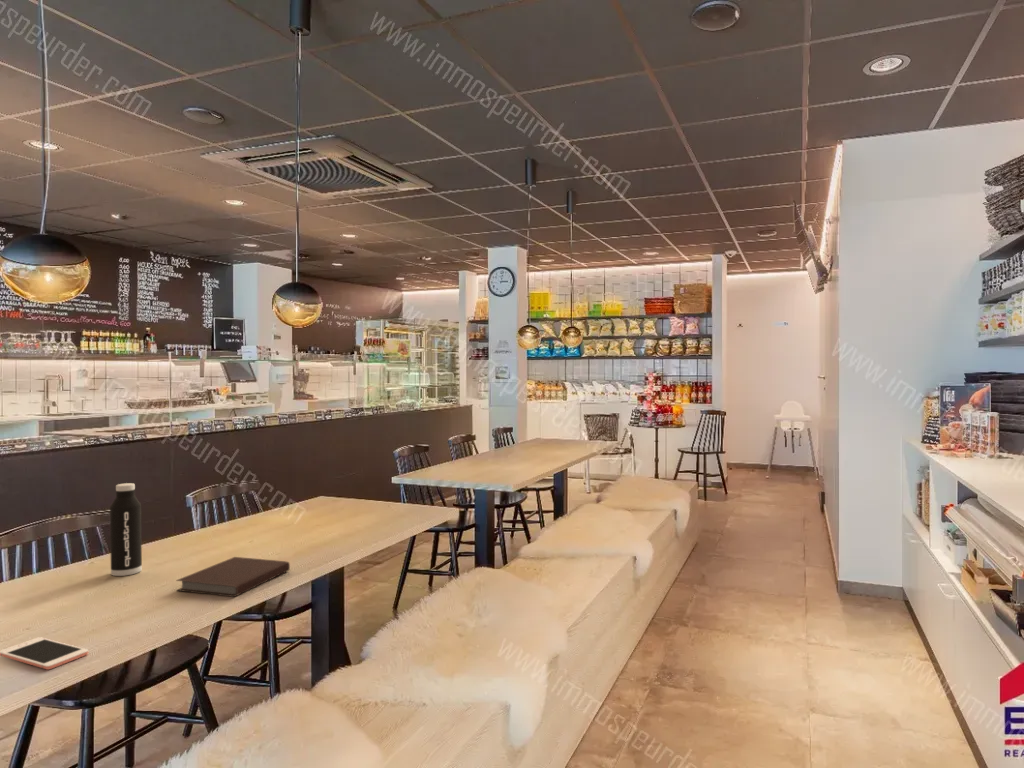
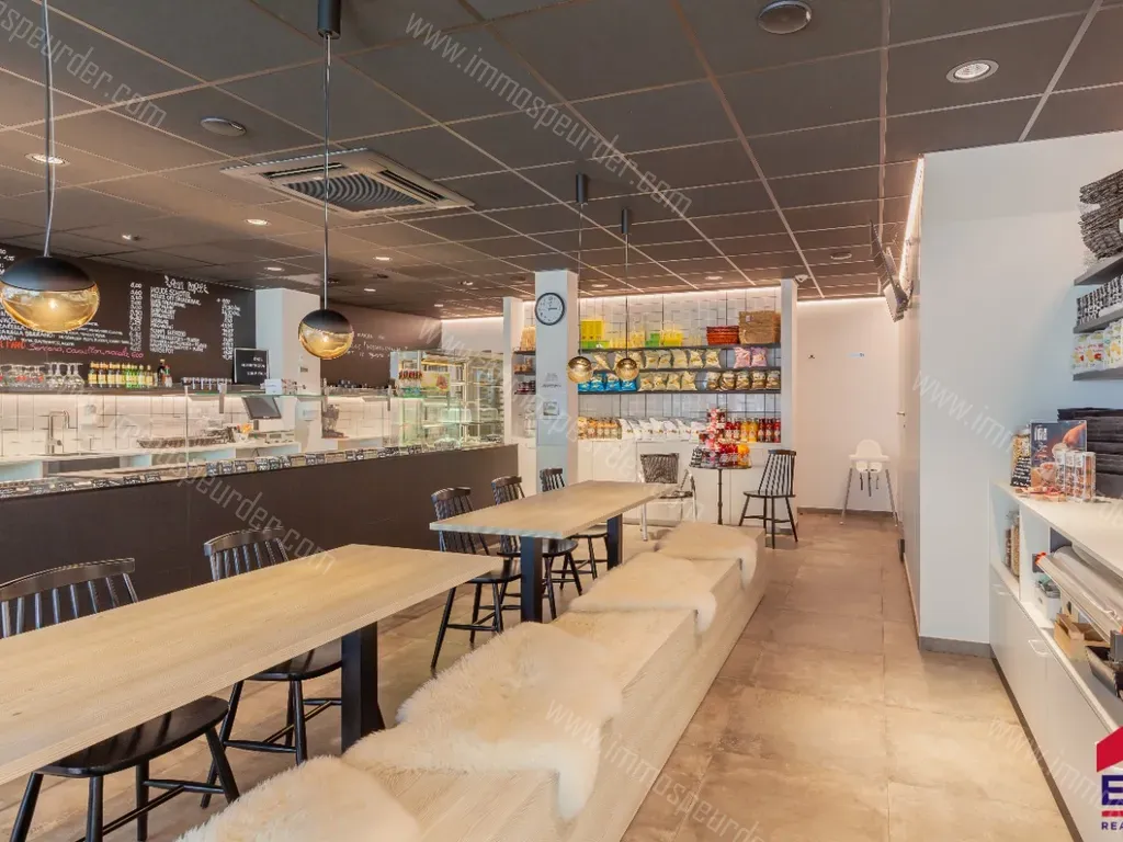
- notebook (235, 575)
- cell phone (43, 652)
- water bottle (125, 528)
